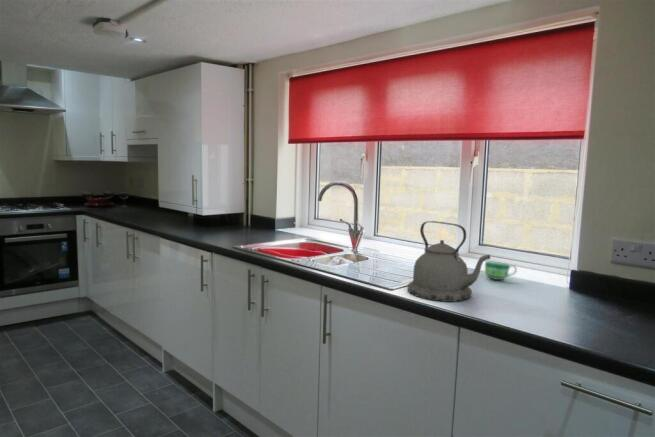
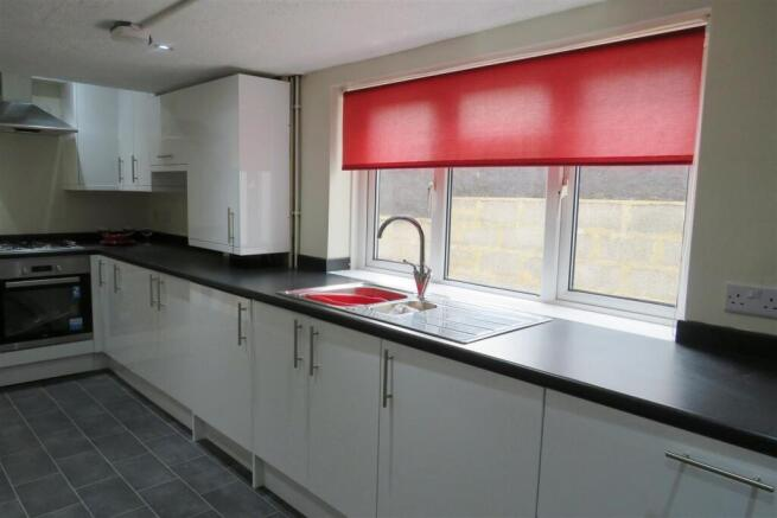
- cup (500, 270)
- kettle (445, 258)
